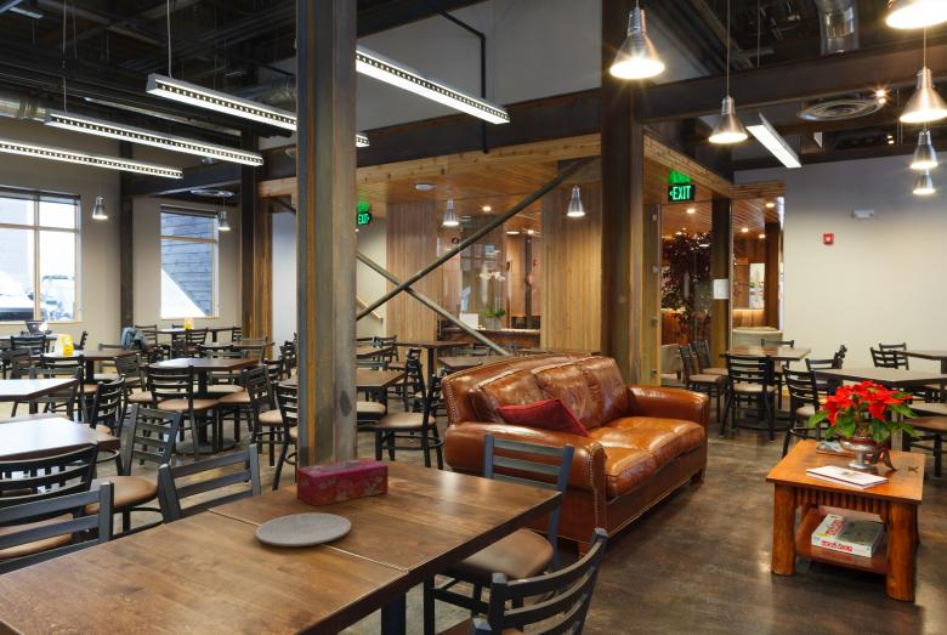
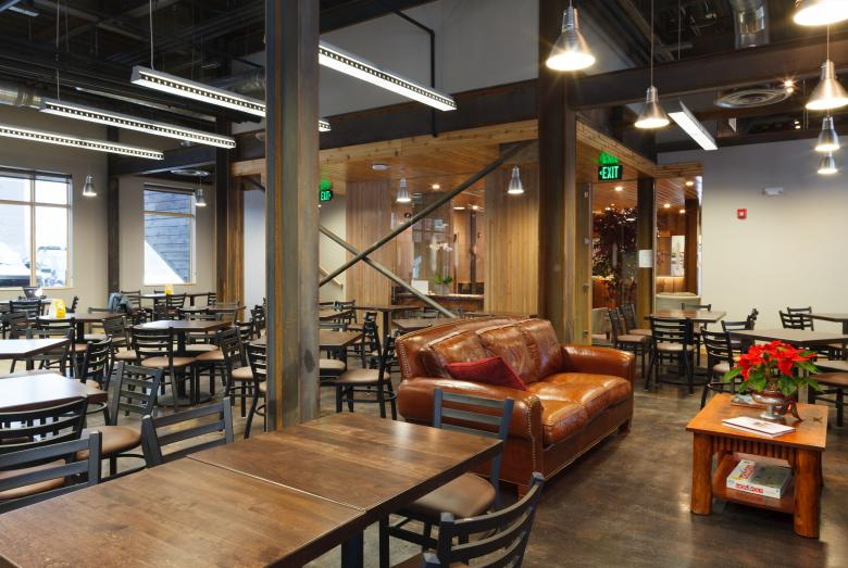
- tissue box (342, 480)
- plate (304, 529)
